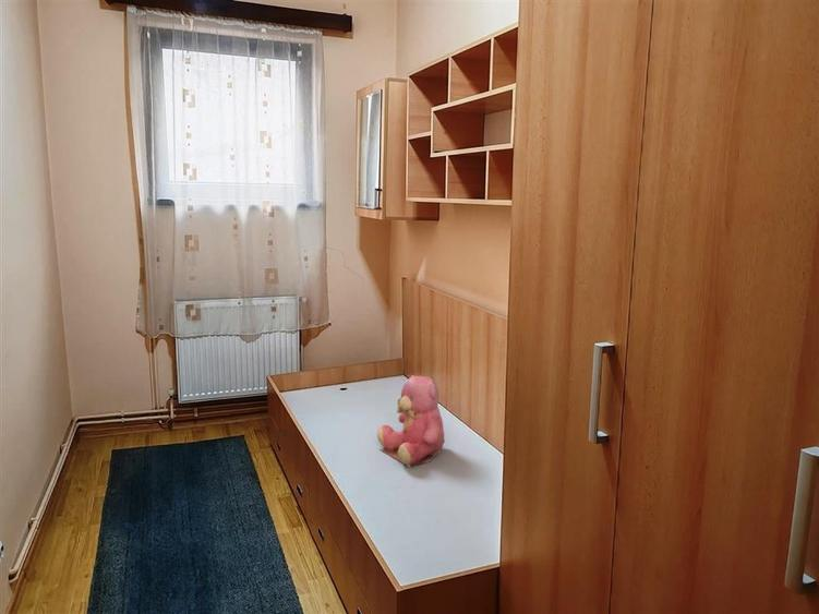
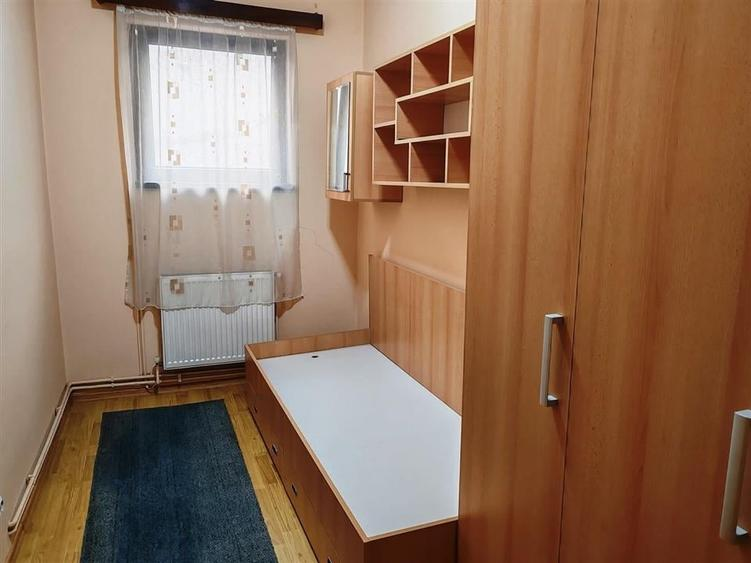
- teddy bear (409, 416)
